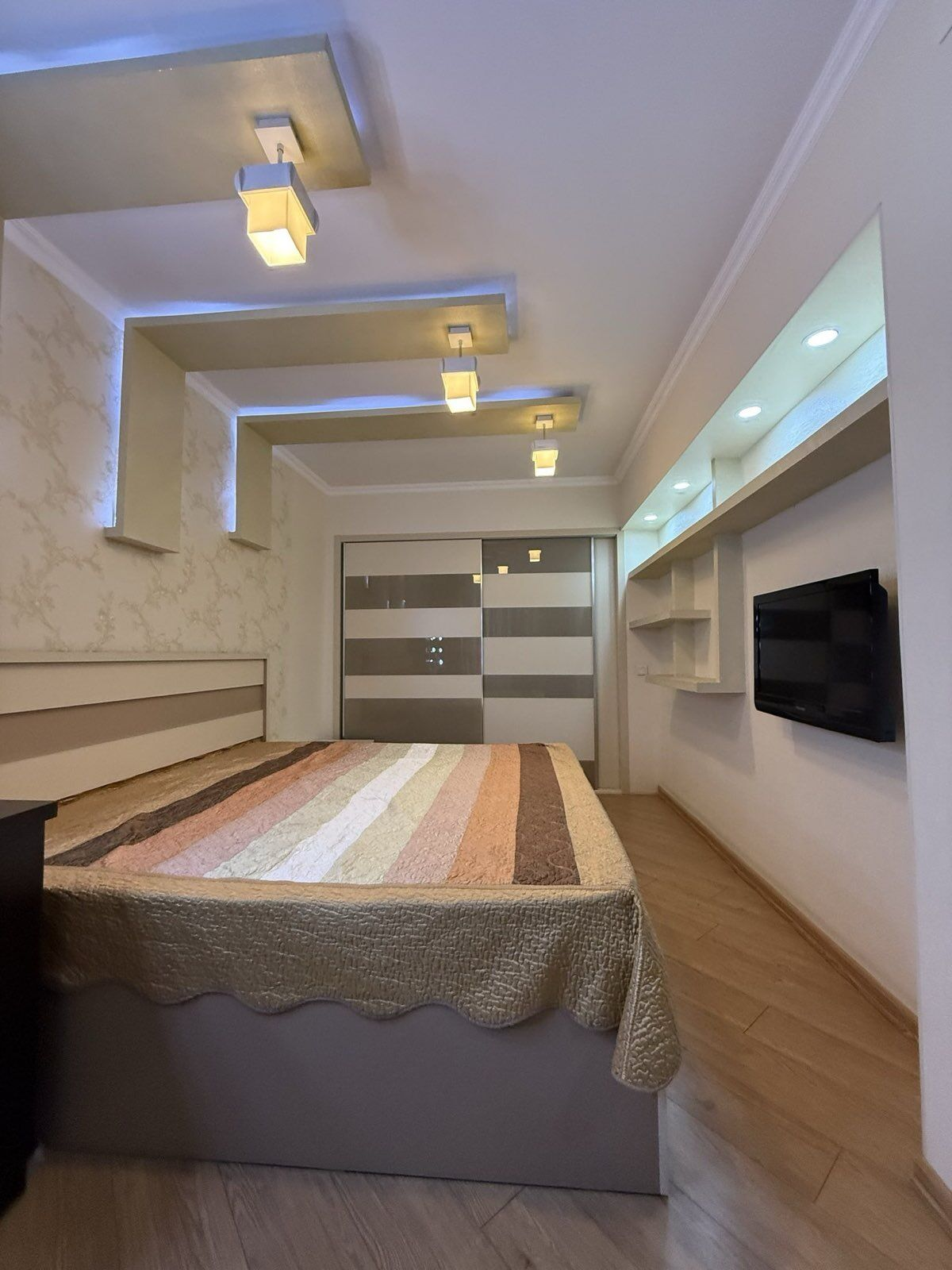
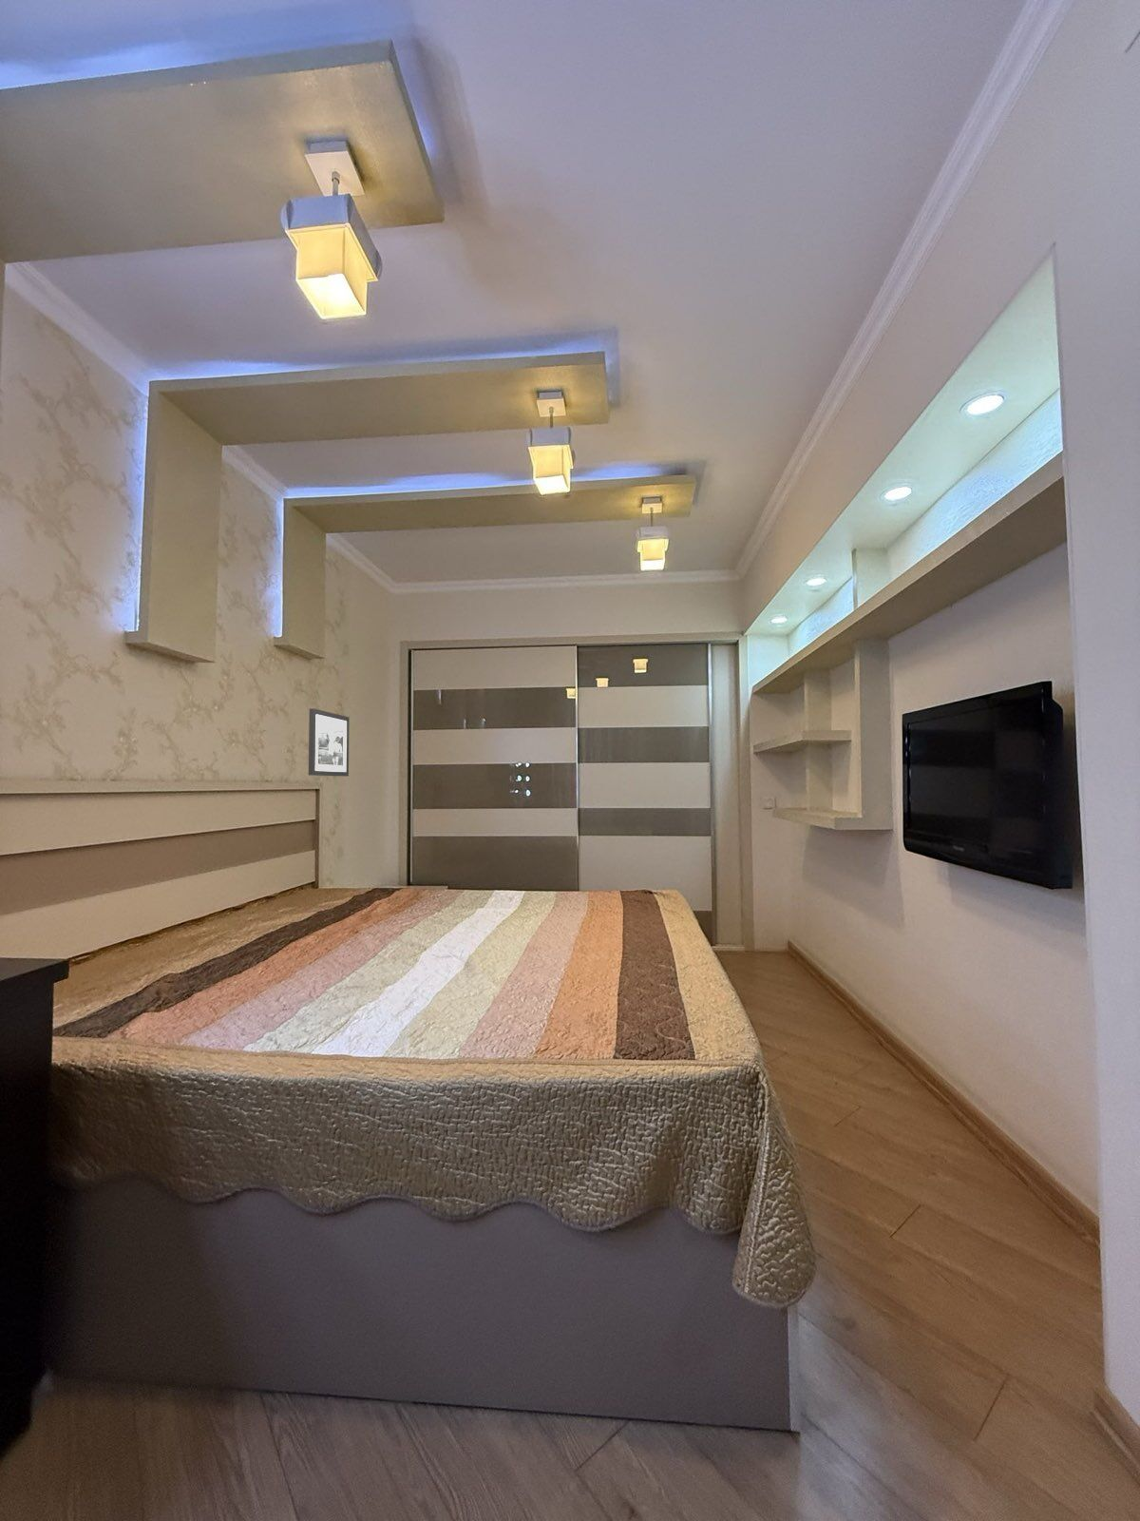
+ picture frame (329, 745)
